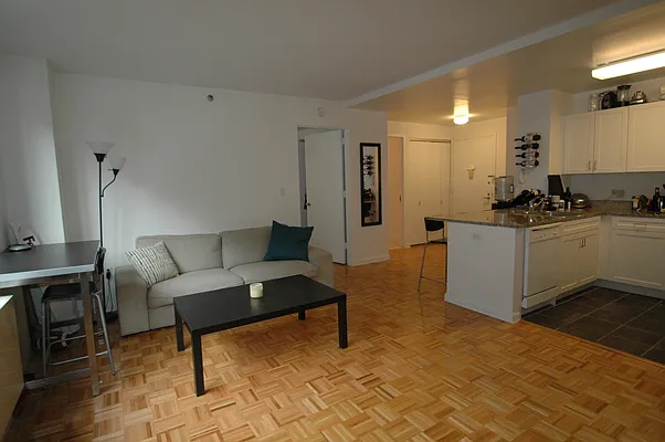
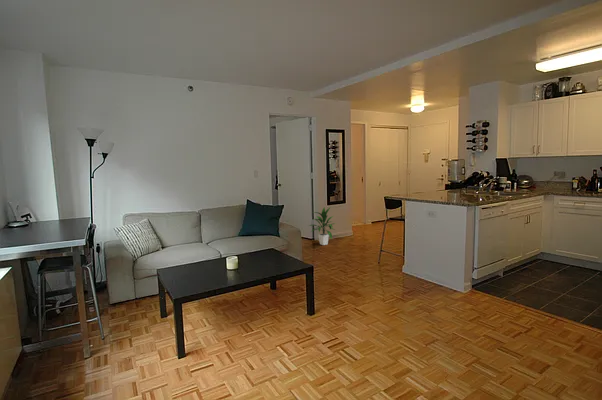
+ indoor plant (323, 226)
